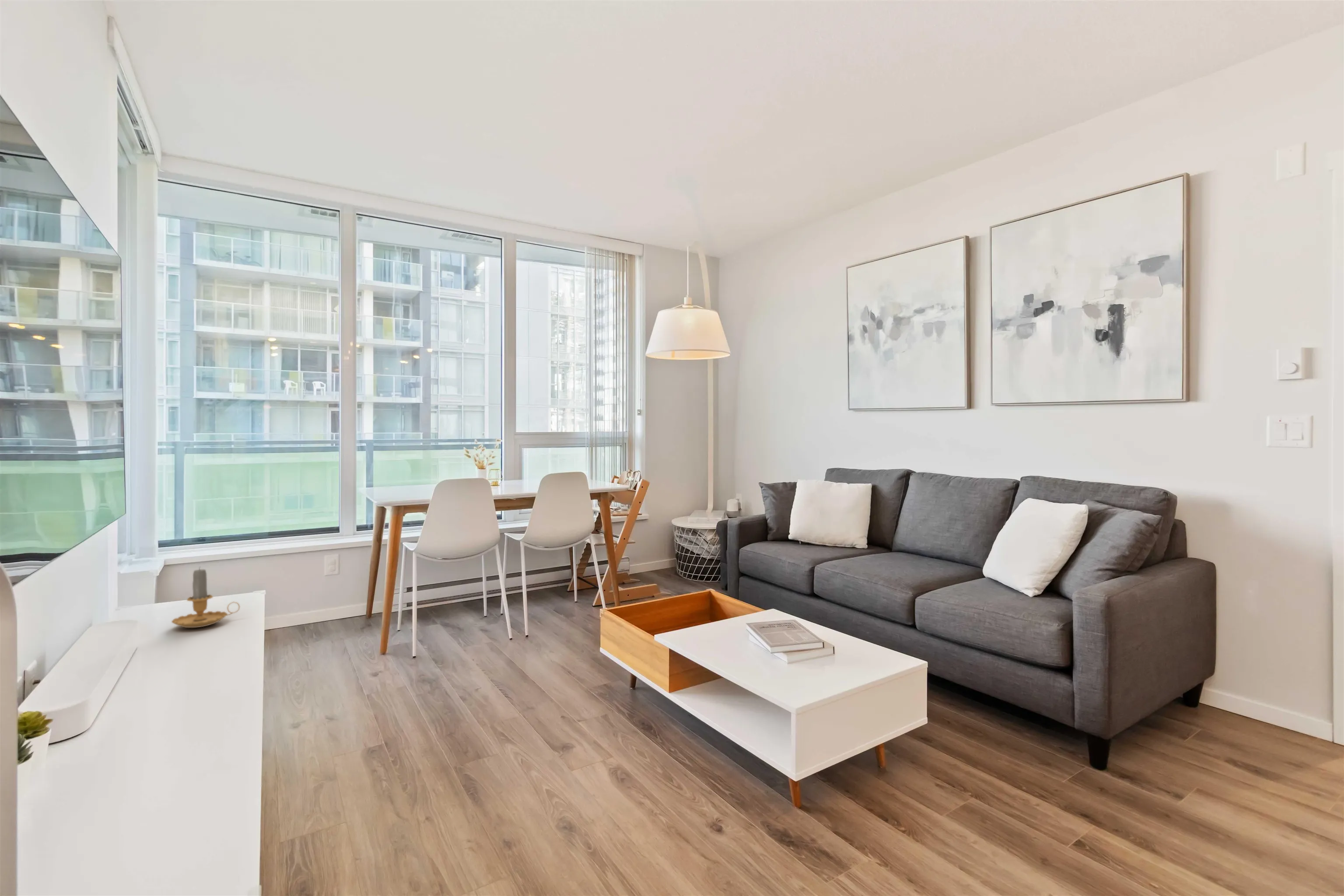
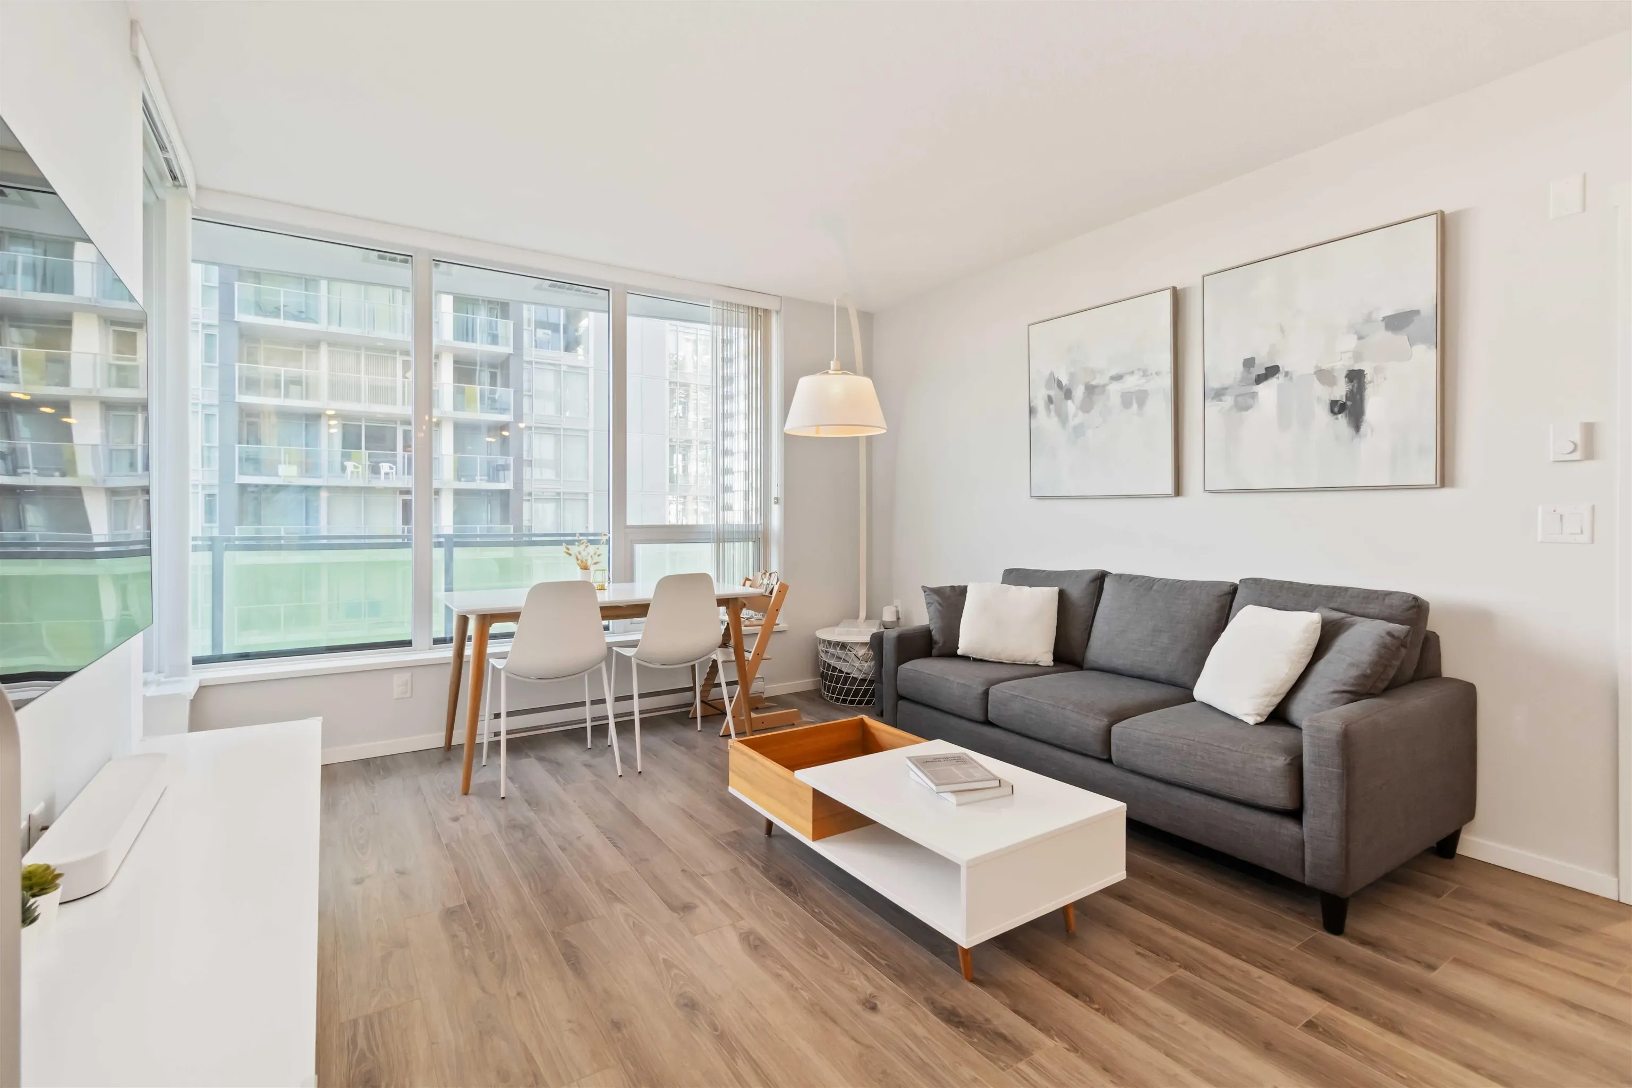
- candle (206, 595)
